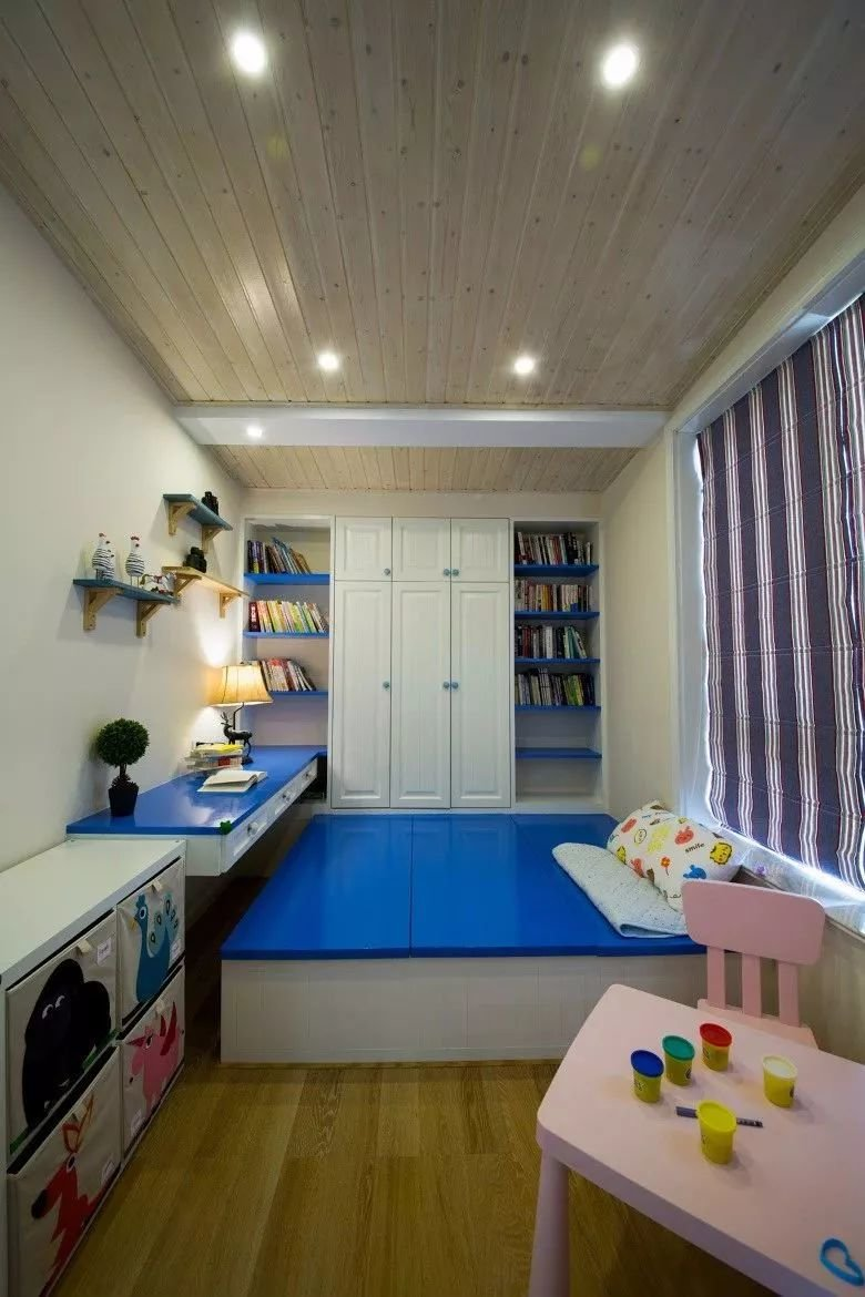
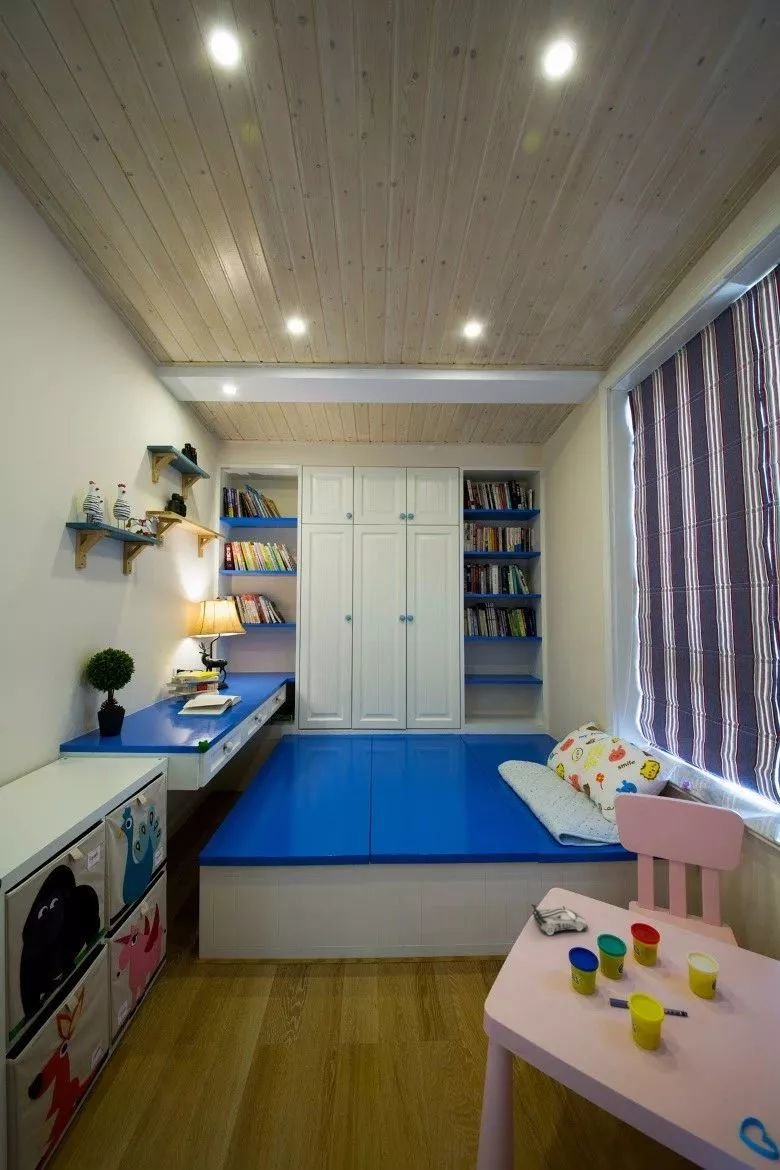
+ toy car (560, 917)
